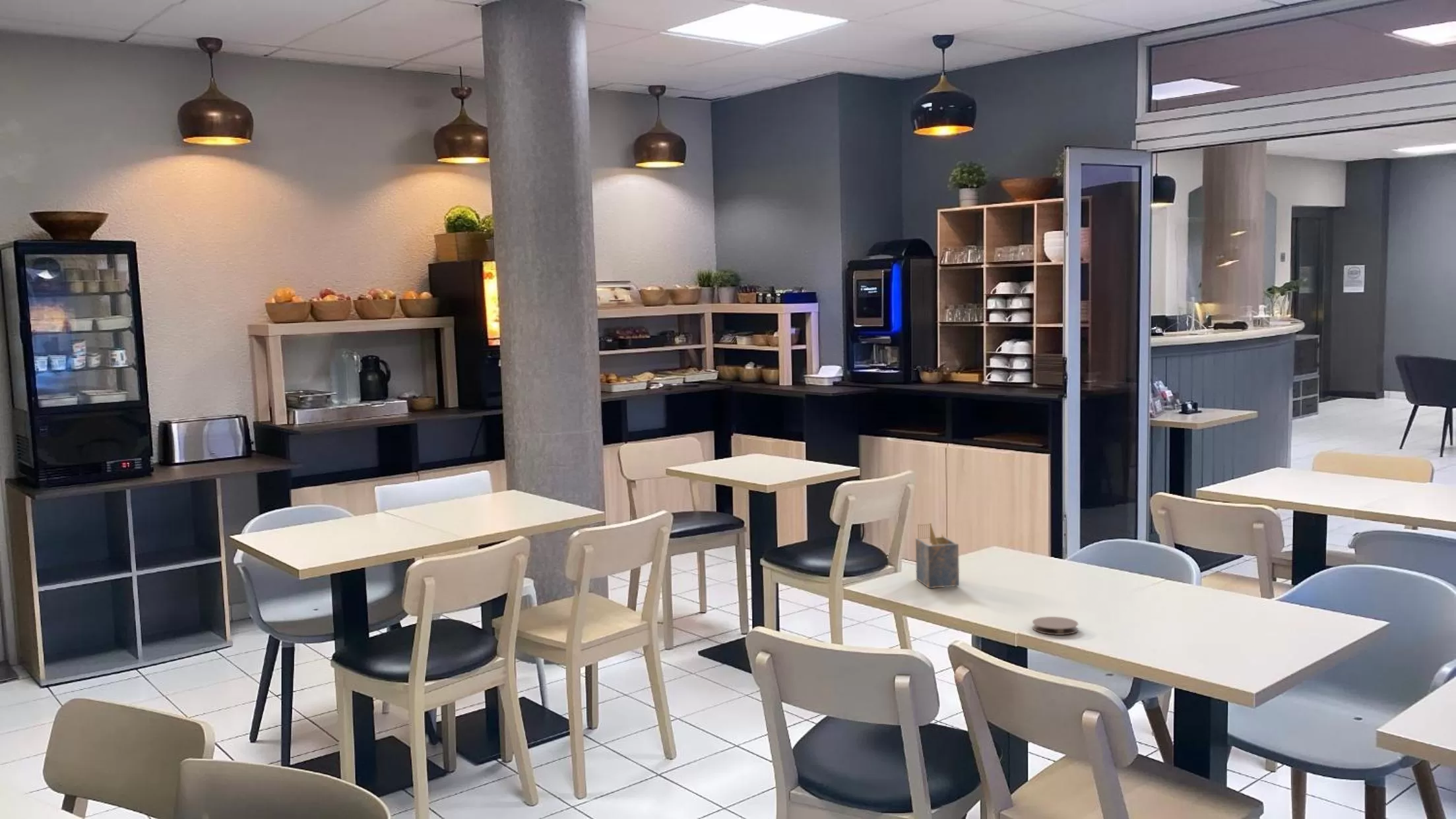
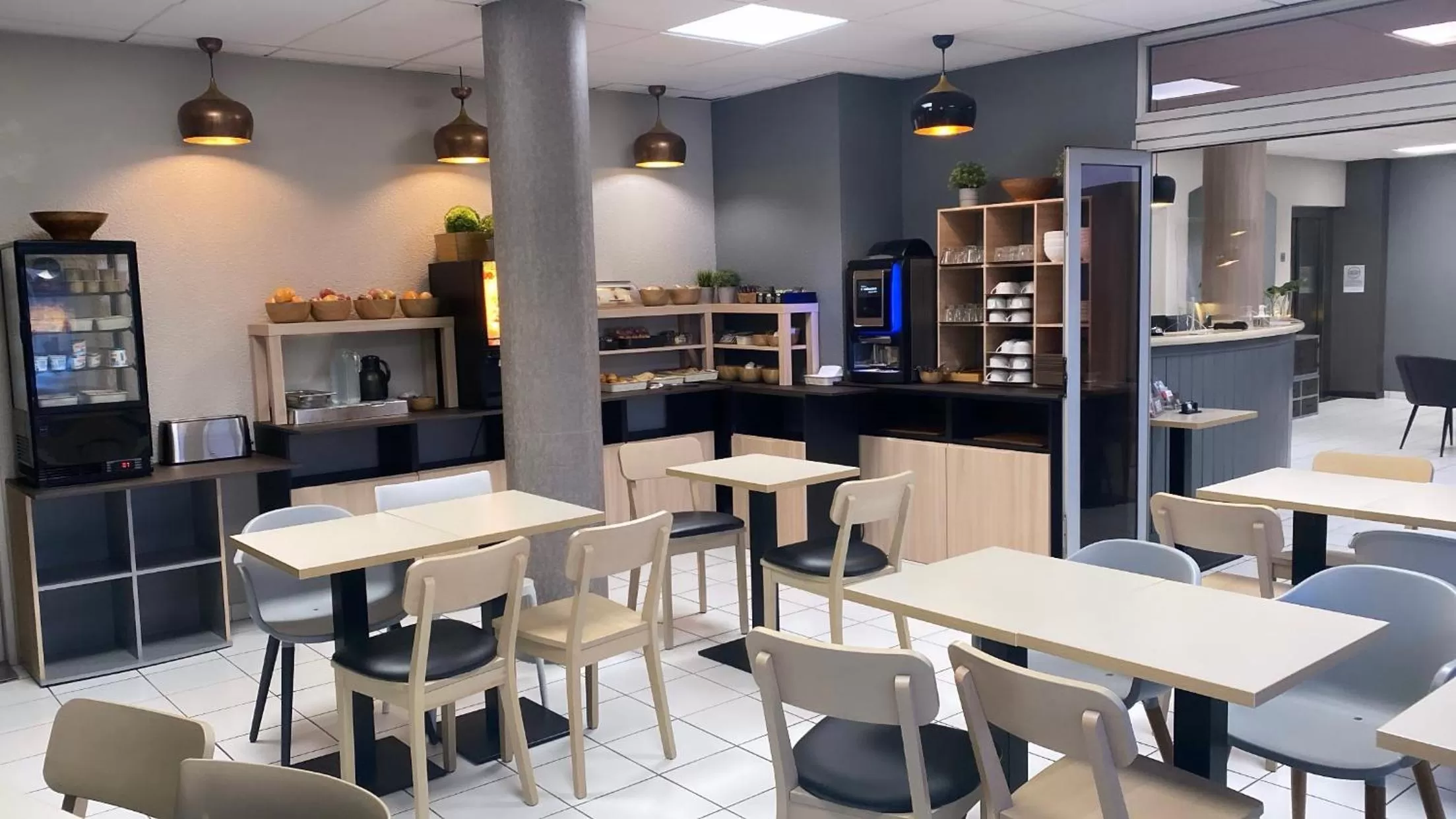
- napkin holder (936, 554)
- coaster (1055, 625)
